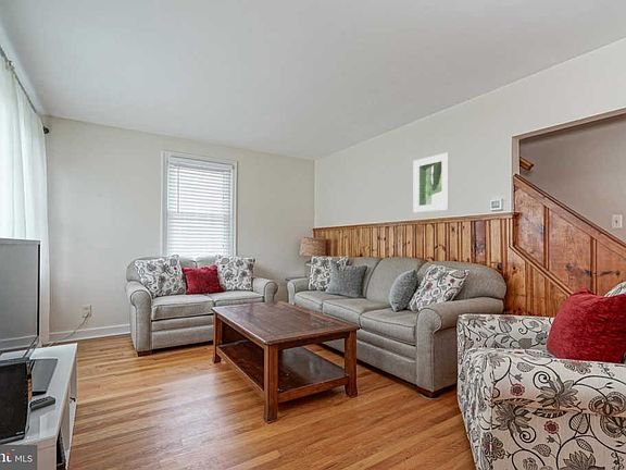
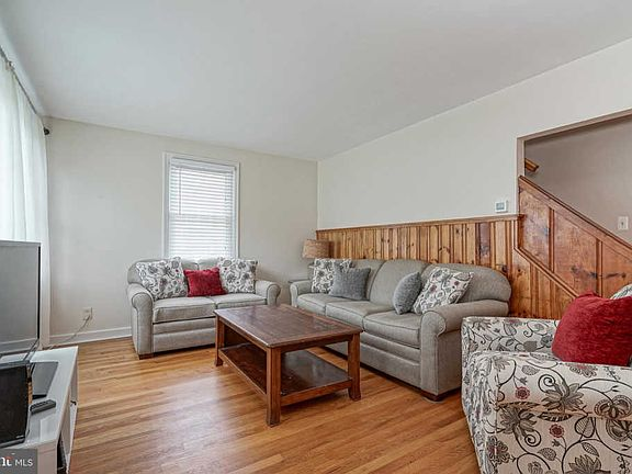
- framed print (430, 184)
